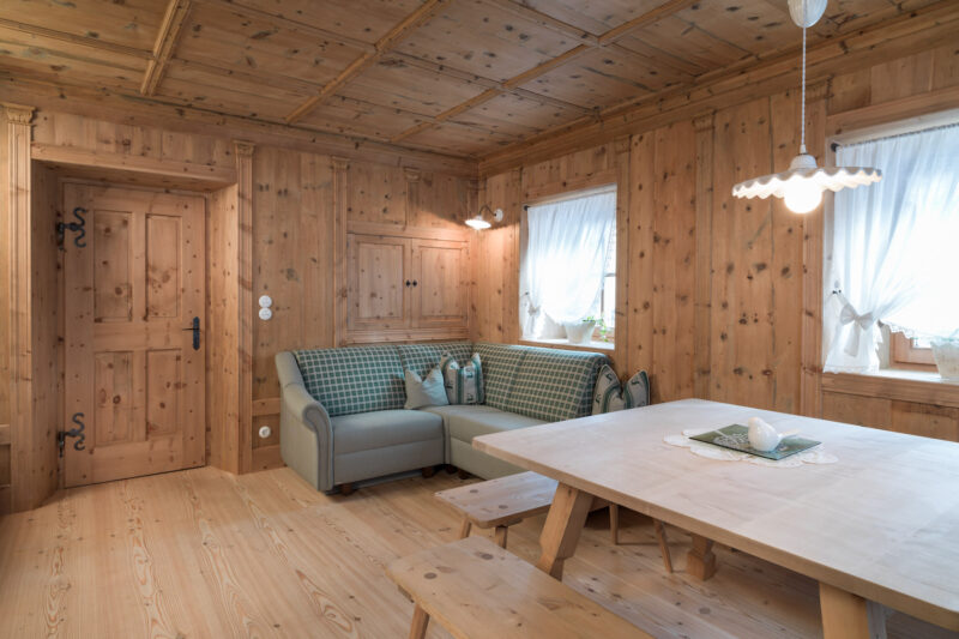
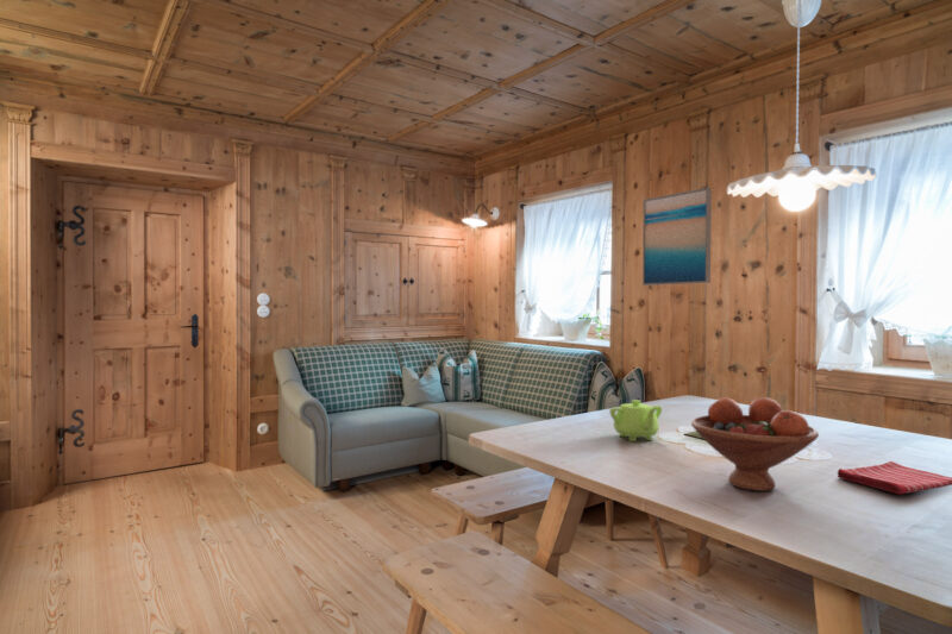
+ teapot (639, 420)
+ wall art (675, 239)
+ dish towel (895, 476)
+ fruit bowl (751, 444)
